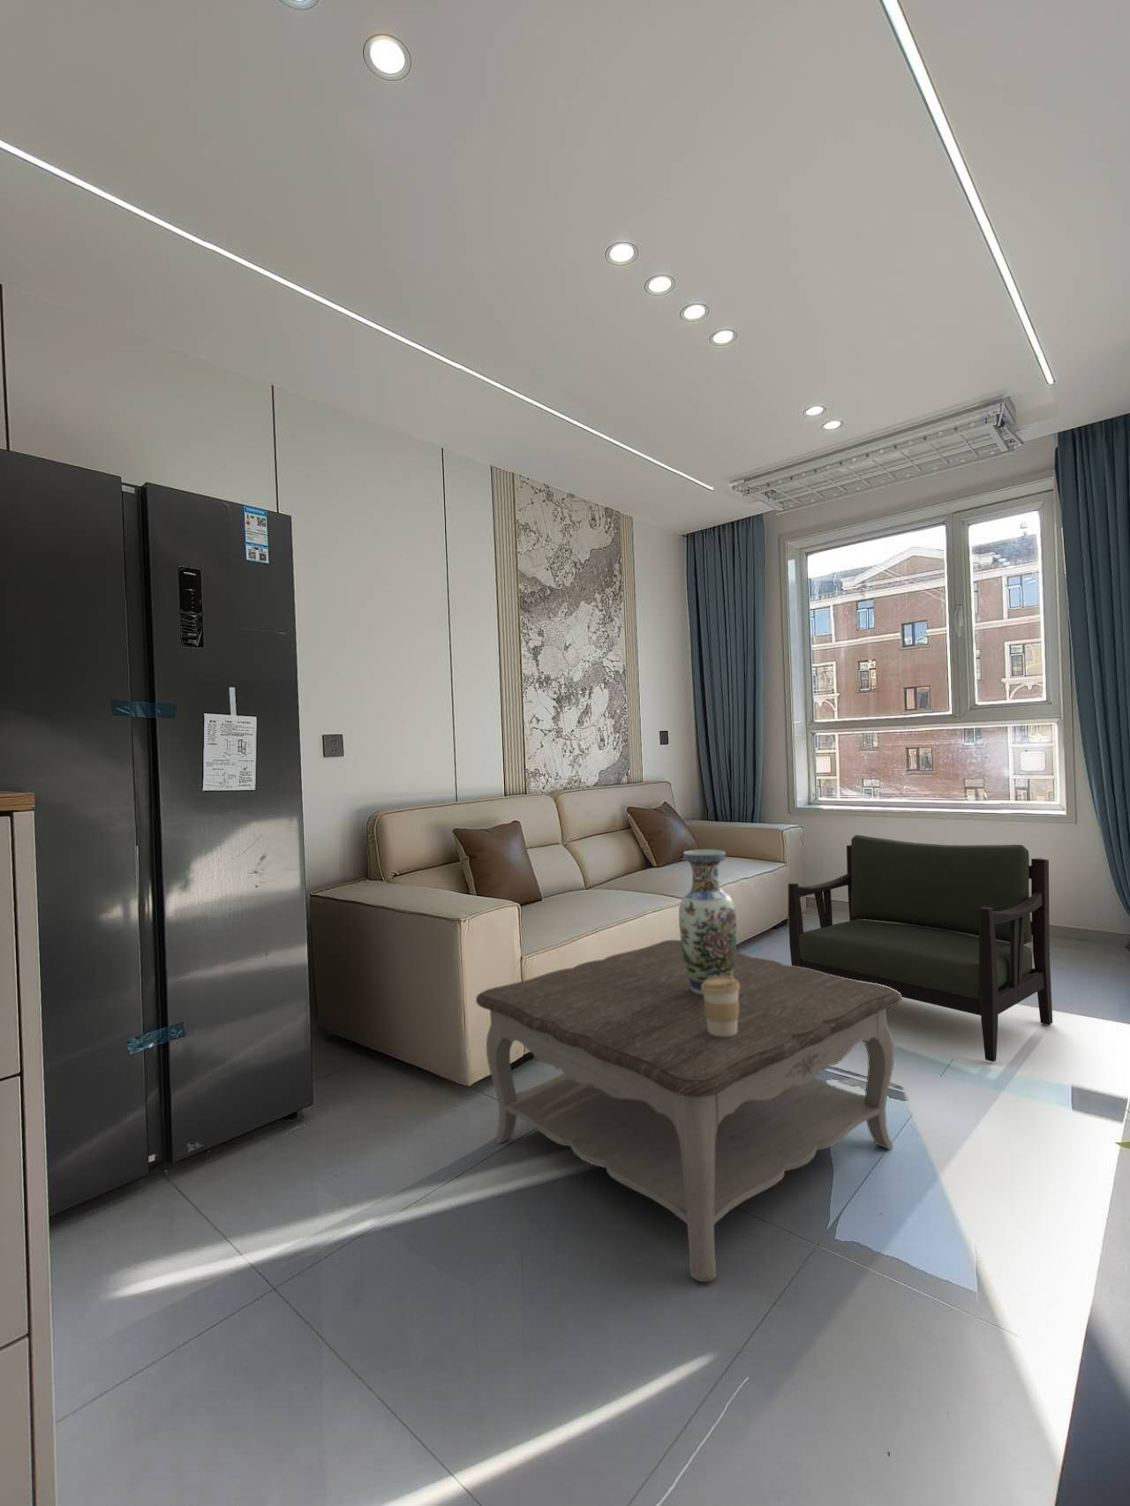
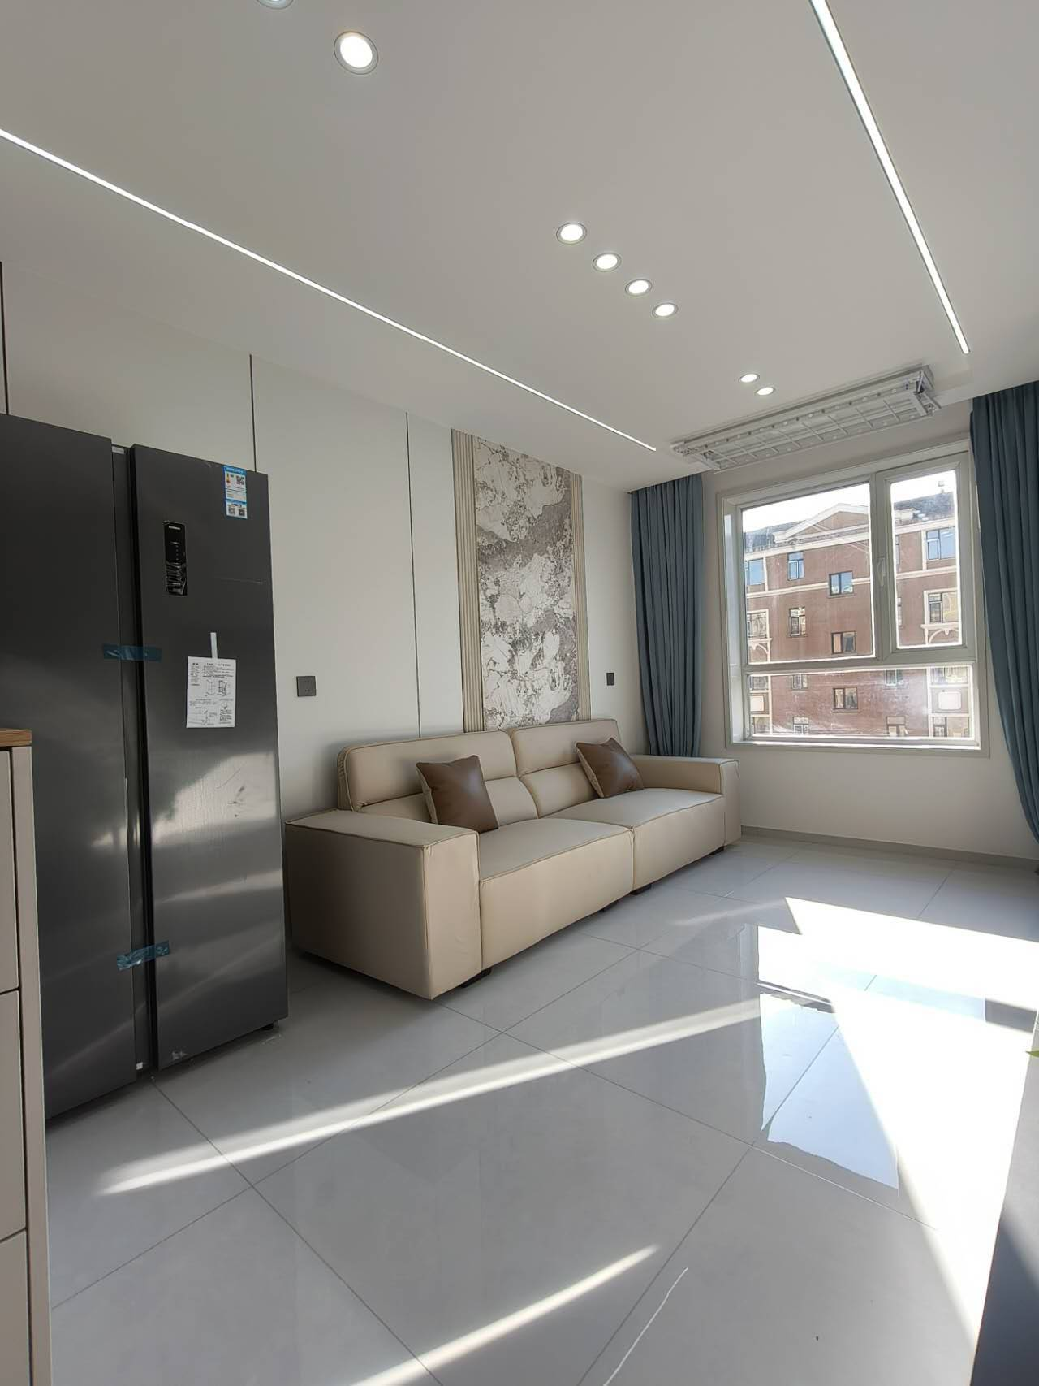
- armchair (912, 929)
- coffee cup (720, 1004)
- vase (707, 920)
- coffee table (684, 1066)
